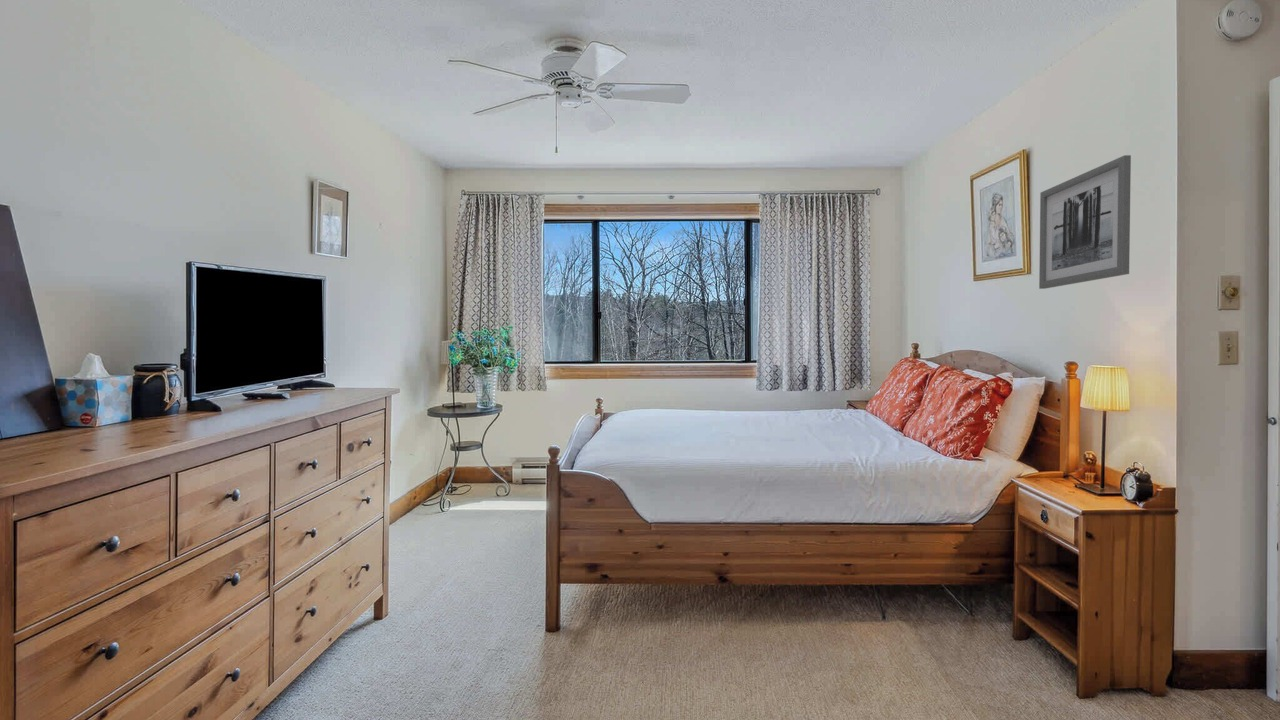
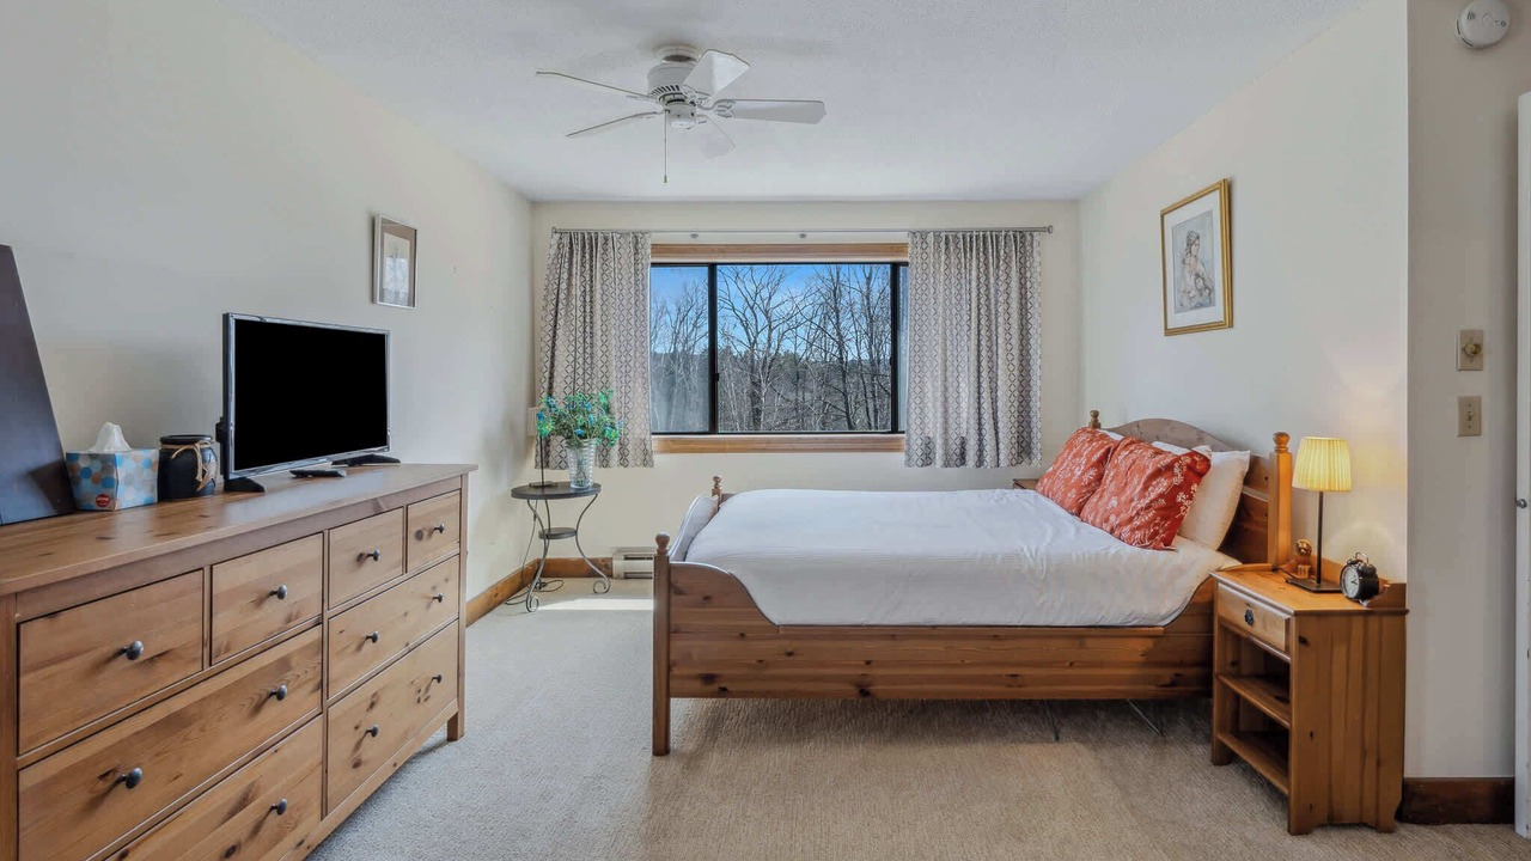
- wall art (1080, 229)
